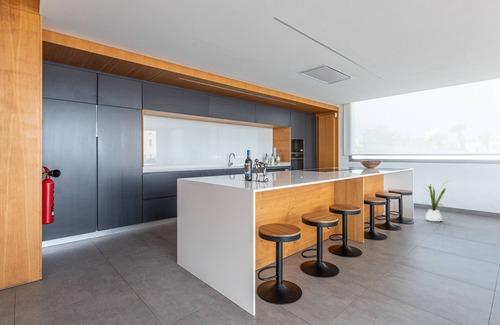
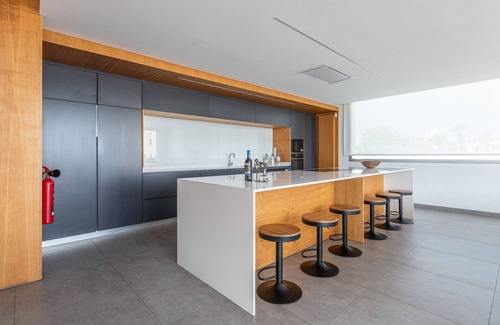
- house plant (435, 200)
